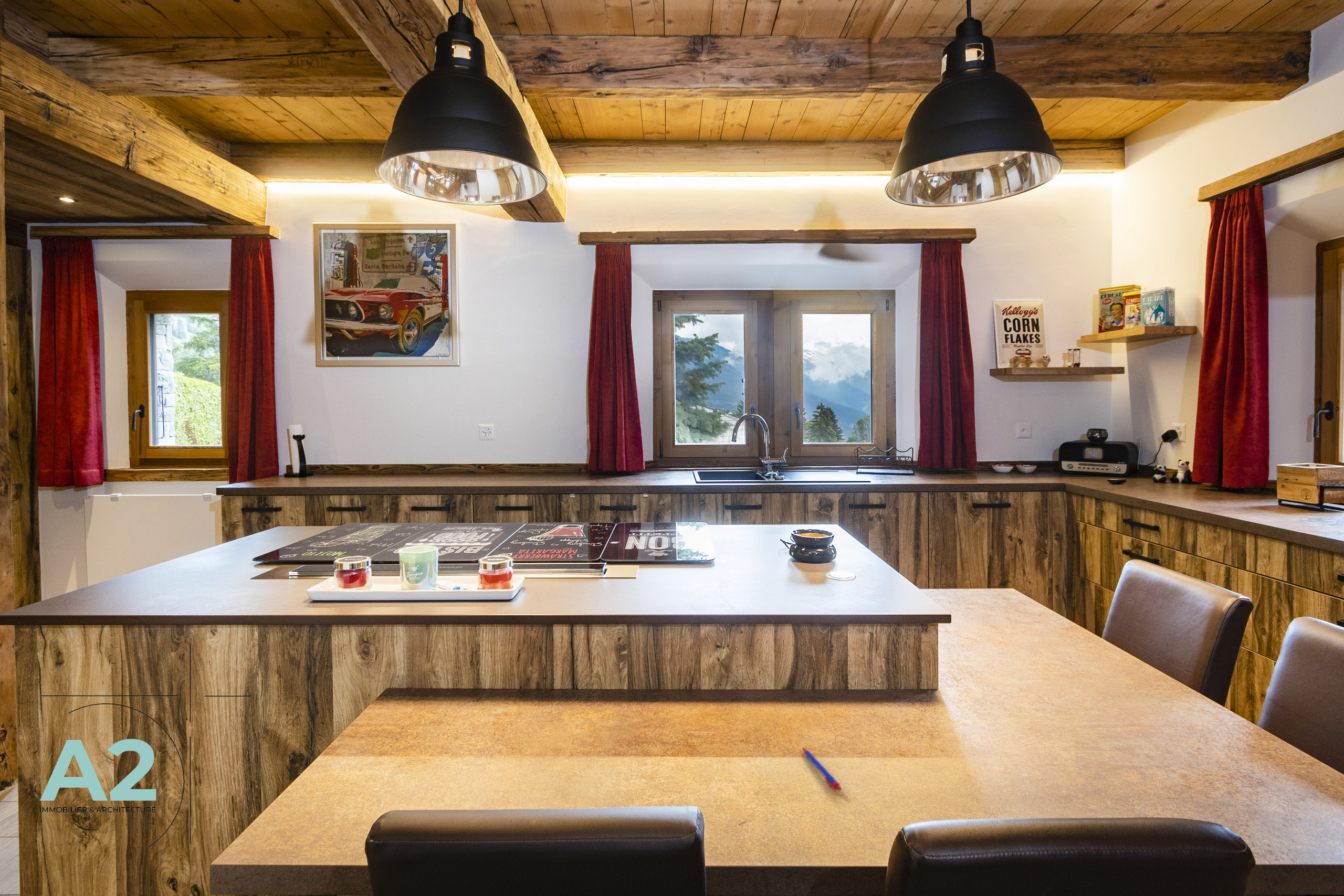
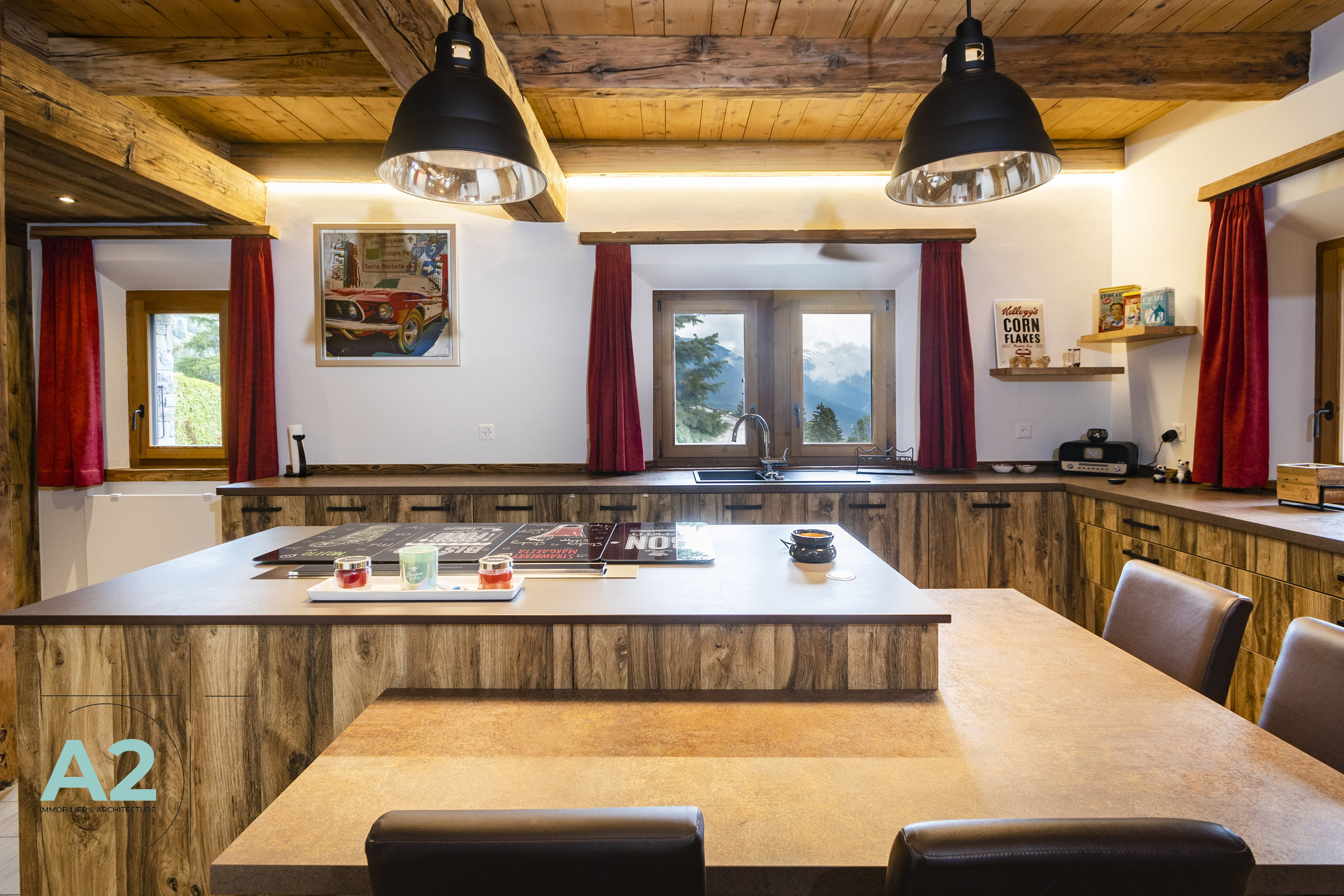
- pen (820, 766)
